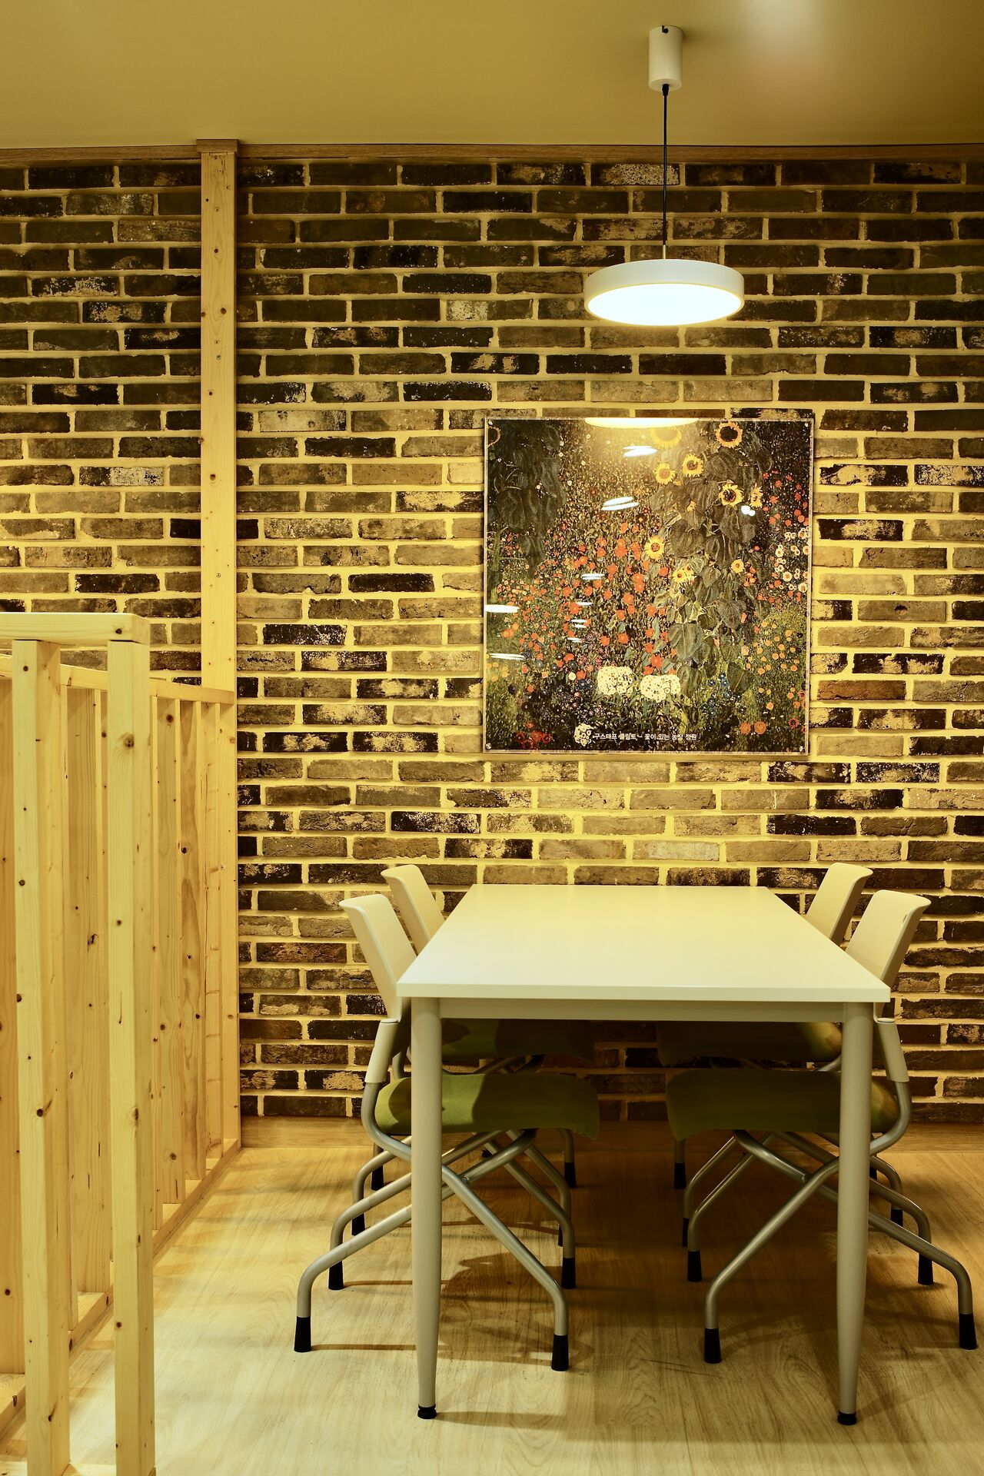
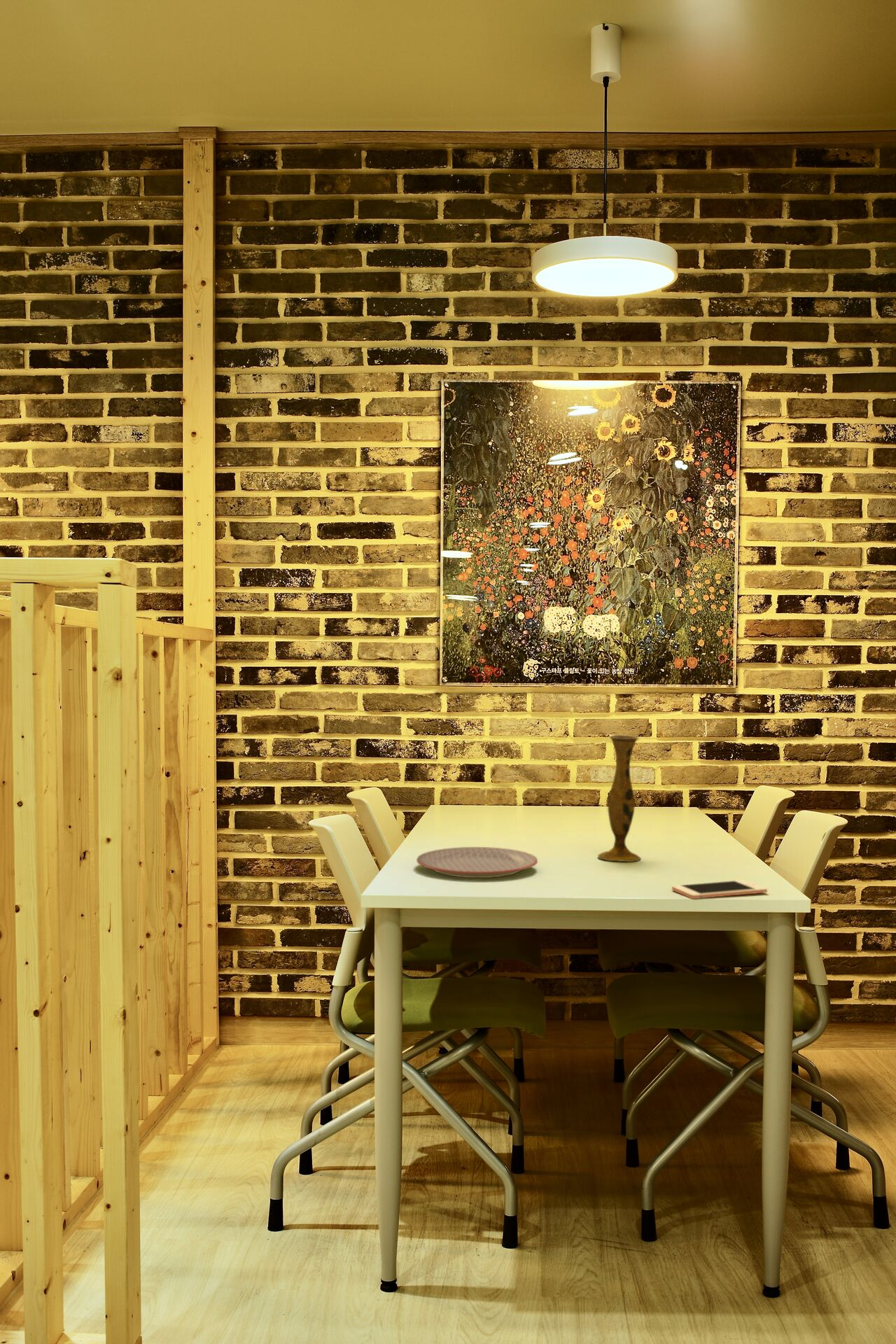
+ cell phone (719, 889)
+ vase (620, 797)
+ plate (477, 863)
